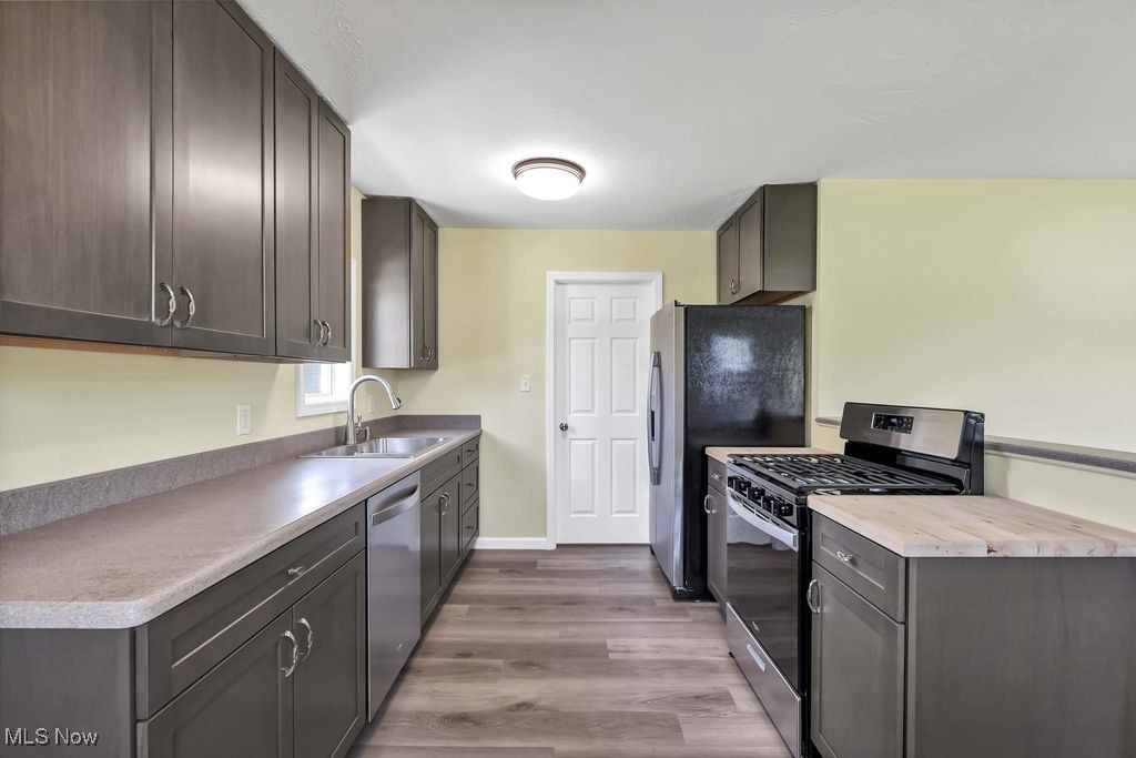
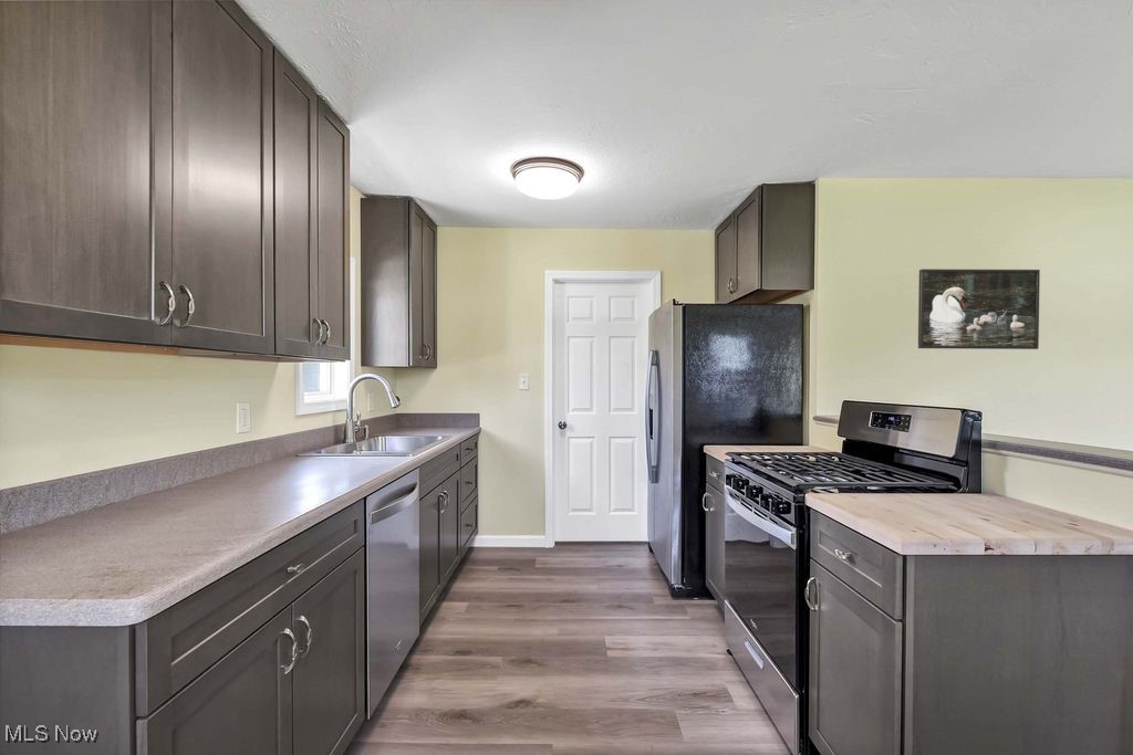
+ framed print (978, 308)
